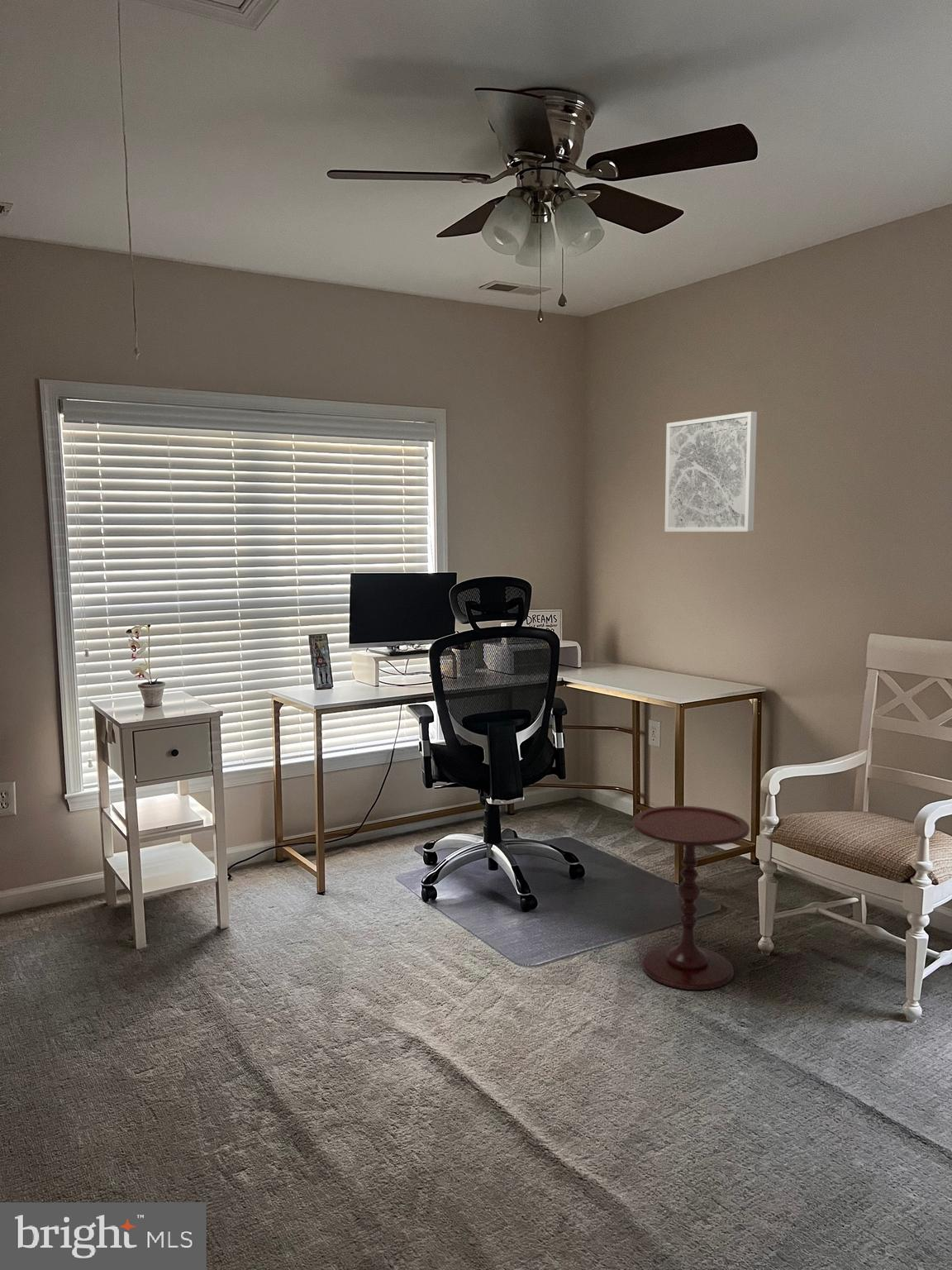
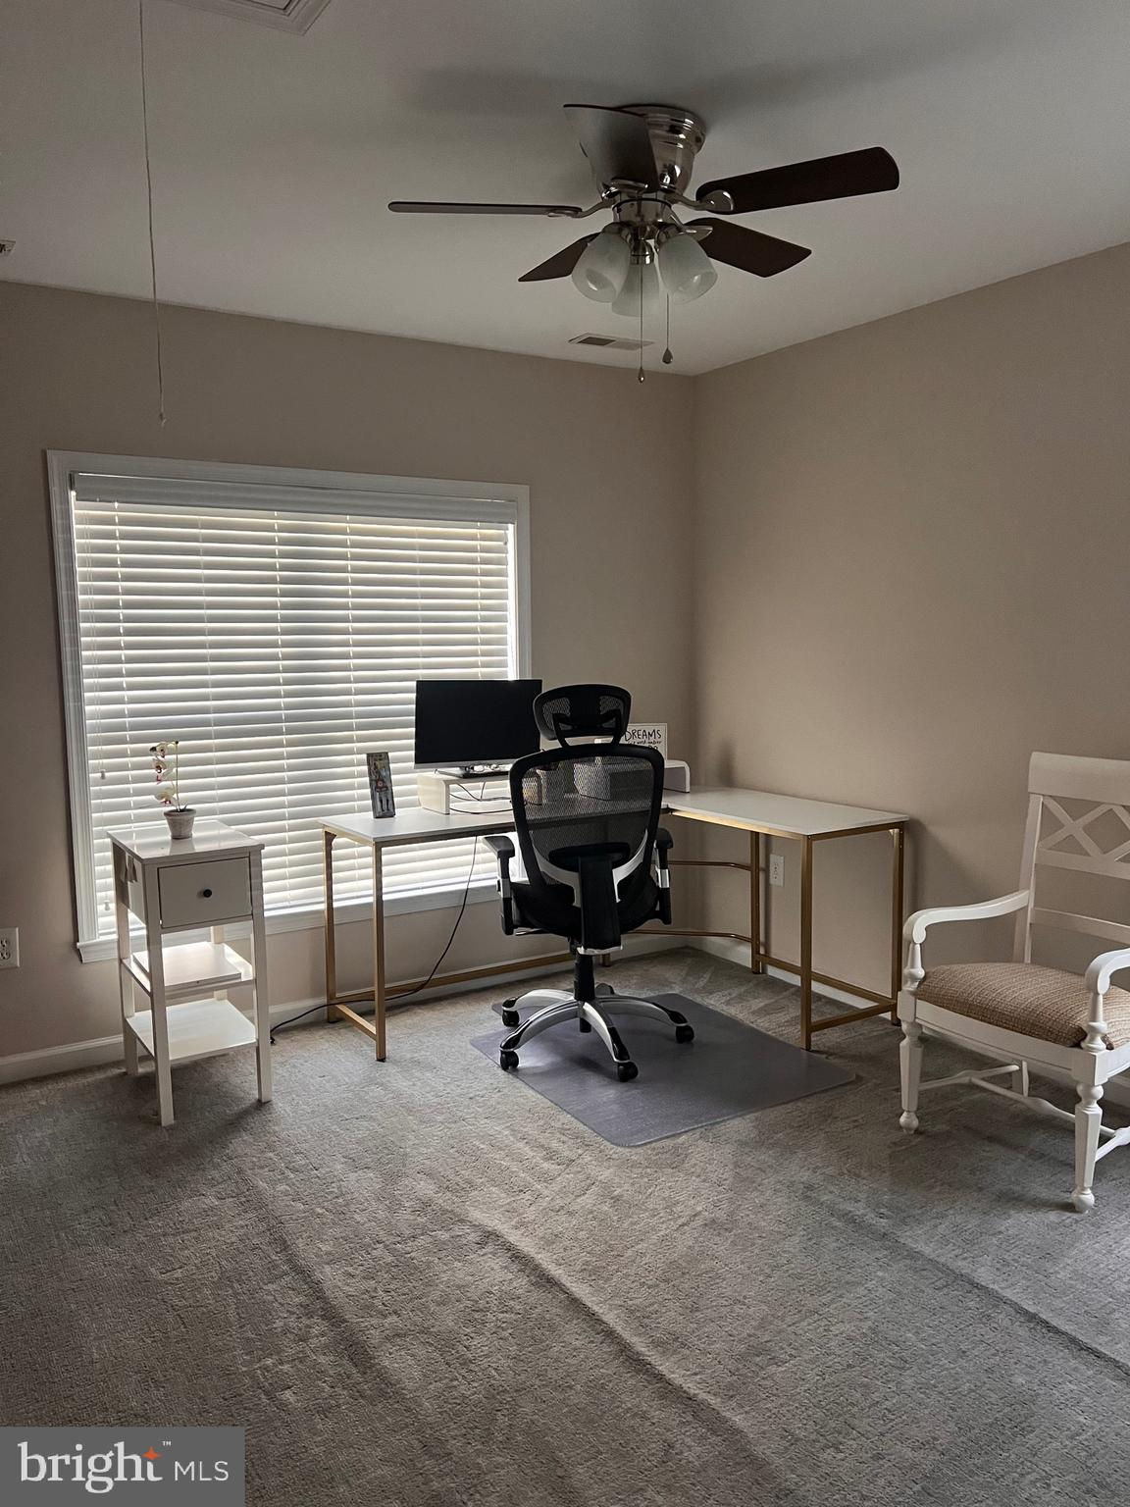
- side table (688, 895)
- wall art (708, 475)
